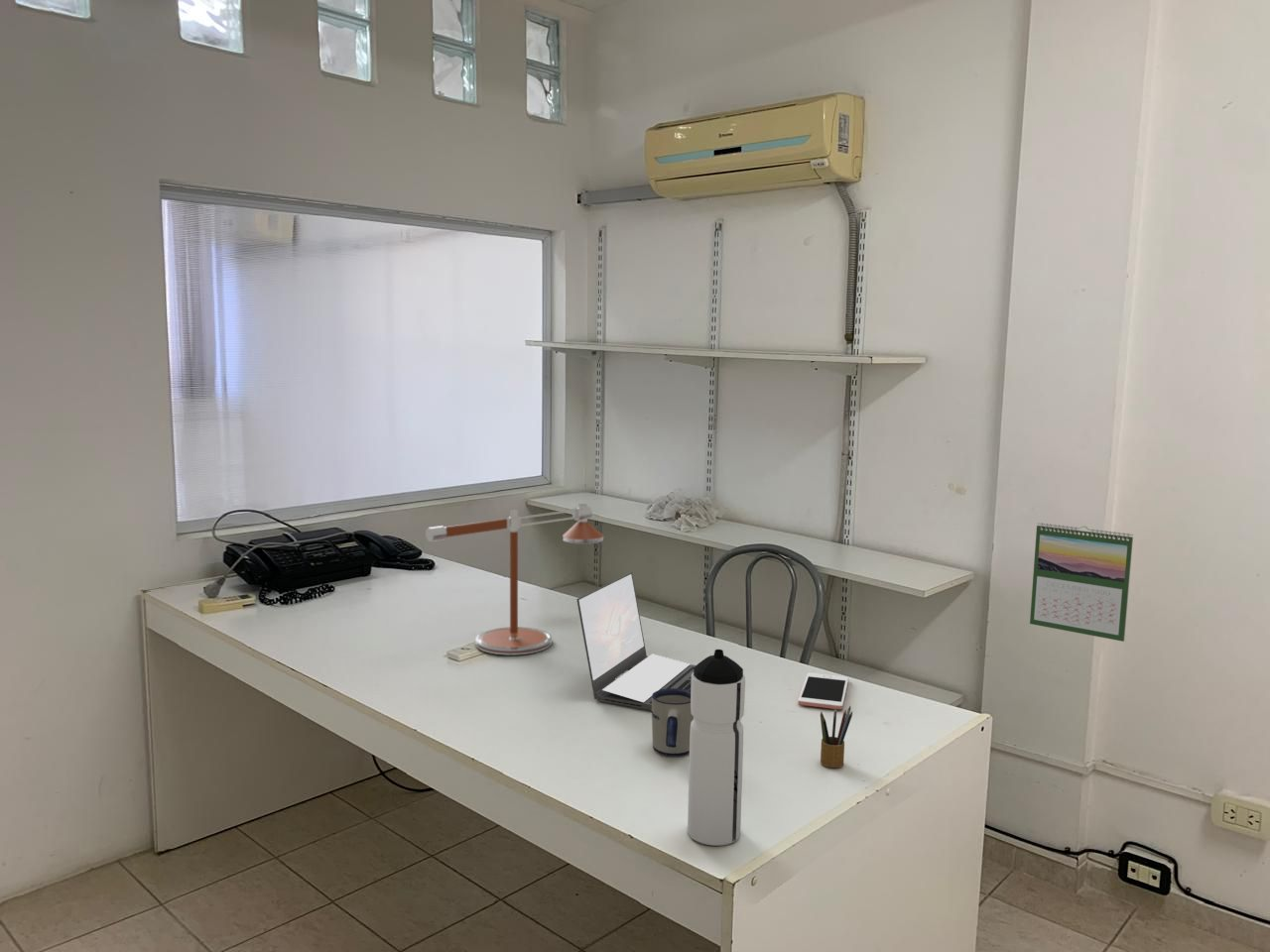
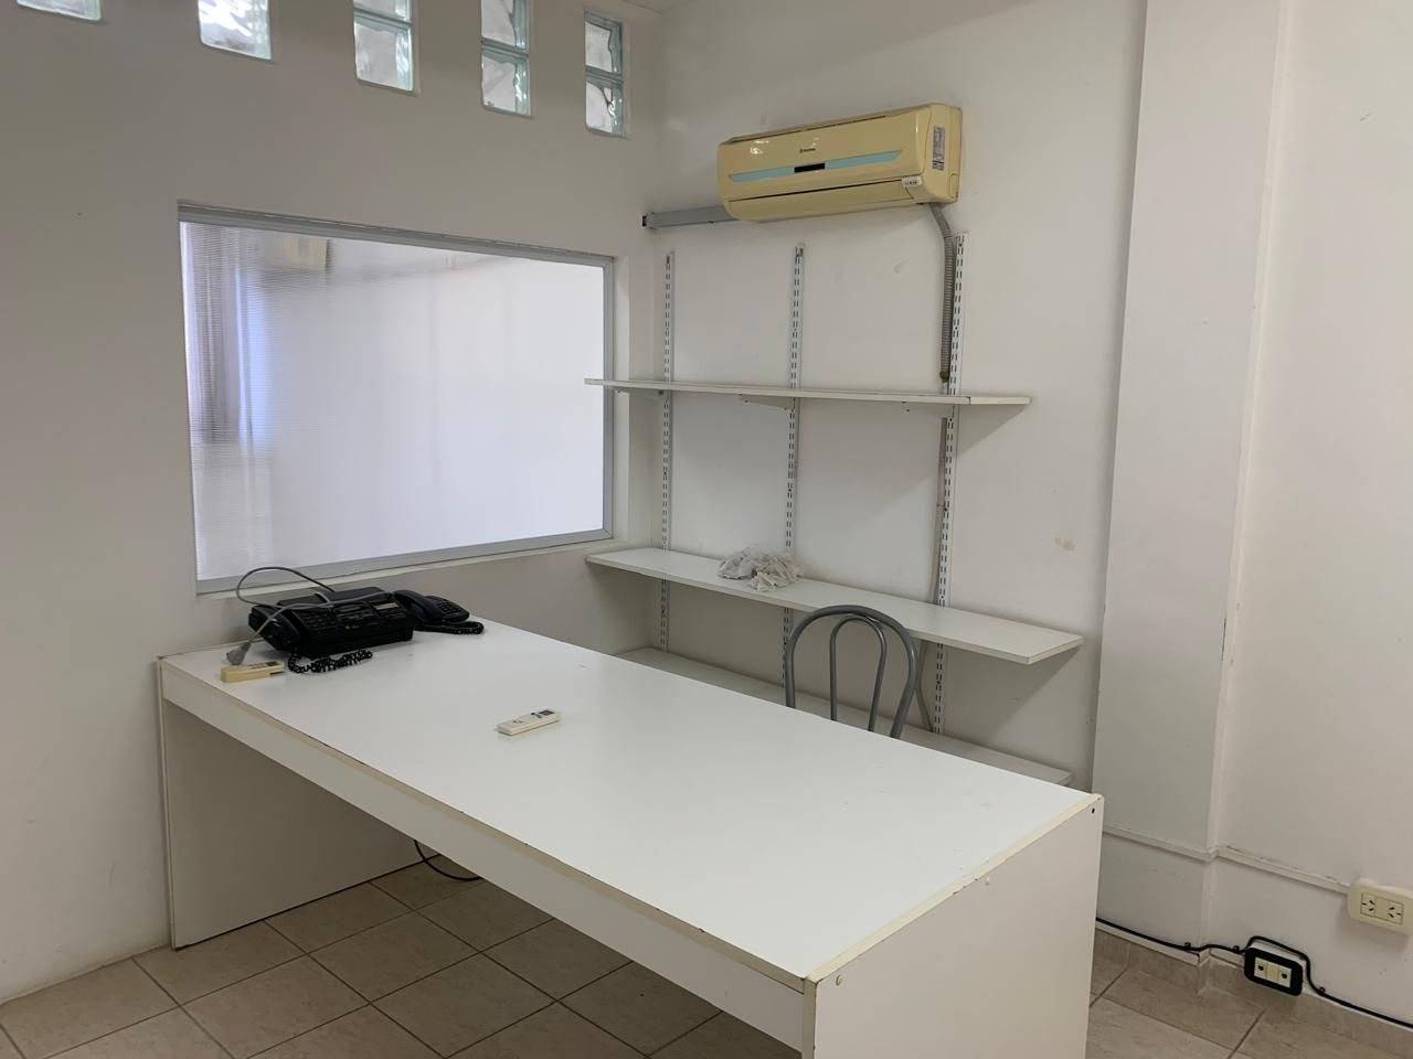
- pencil box (832, 736)
- mug (672, 725)
- water bottle (716, 742)
- desk lamp (517, 575)
- calendar (1080, 579)
- cell phone (824, 690)
- laptop (644, 643)
